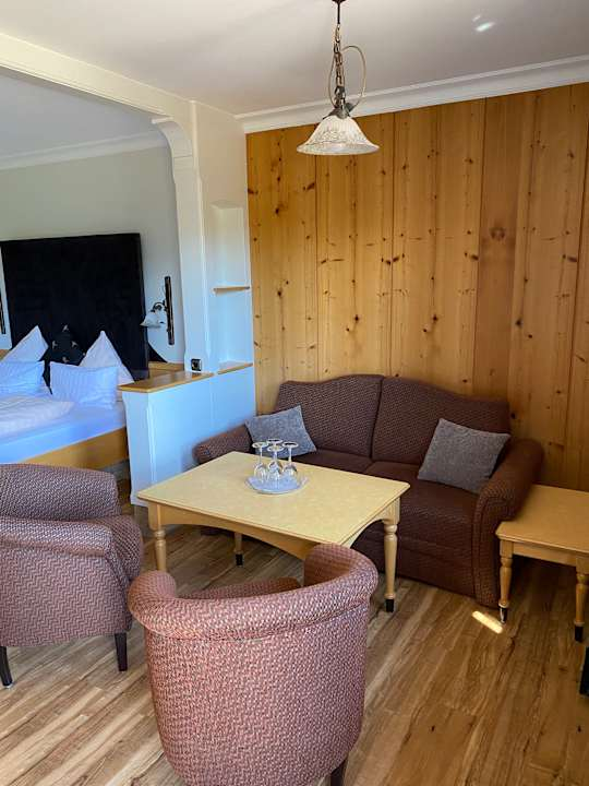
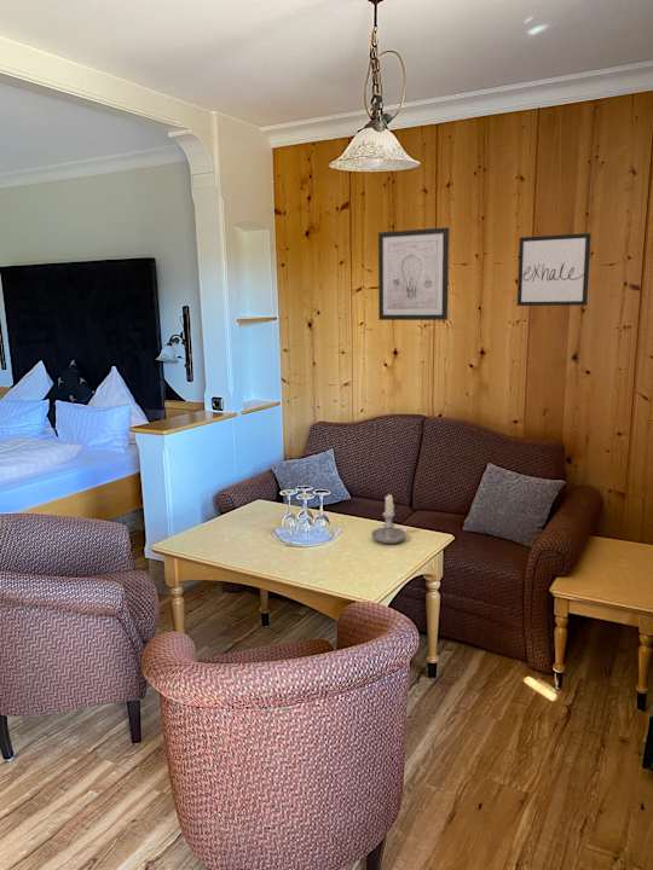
+ candle (388, 516)
+ wall art (553, 271)
+ wall art (412, 276)
